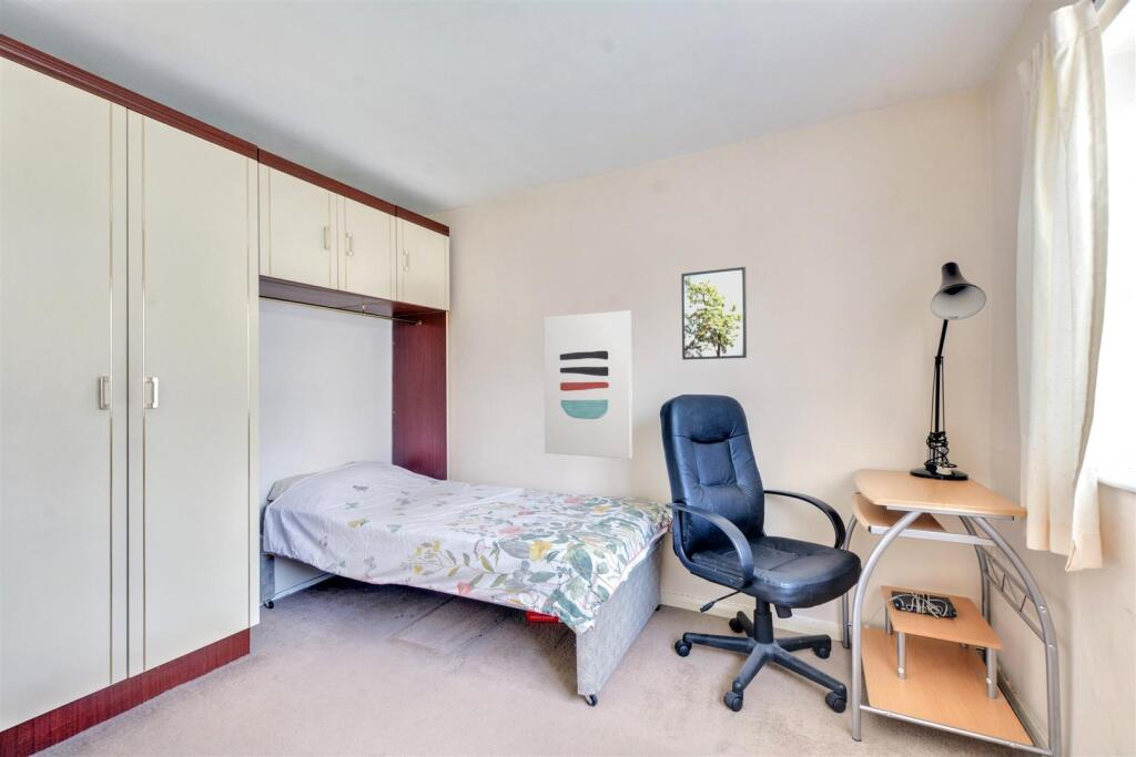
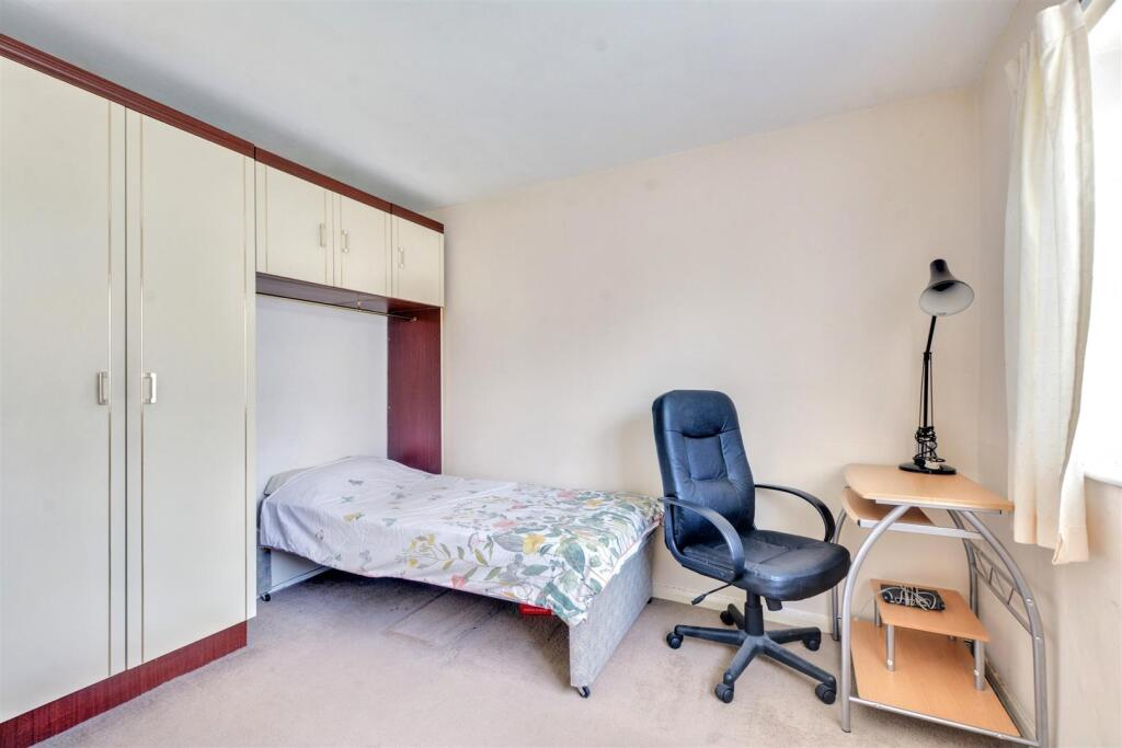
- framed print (712, 314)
- wall art (586, 385)
